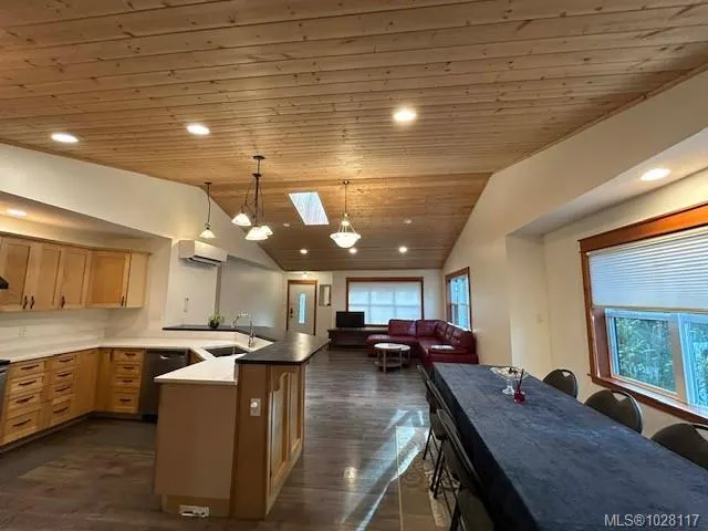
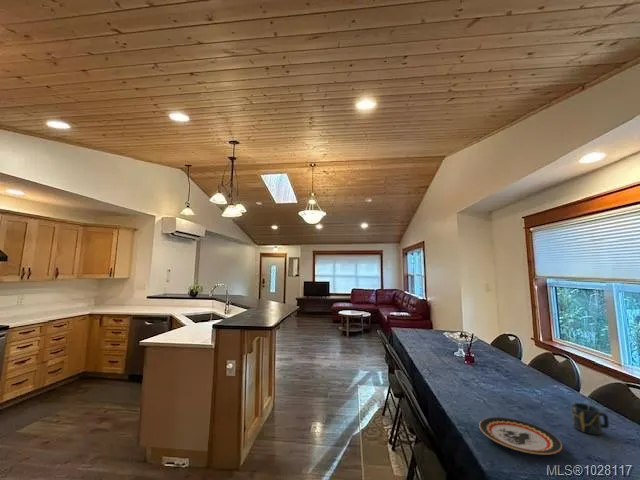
+ plate (518, 436)
+ cup (590, 418)
